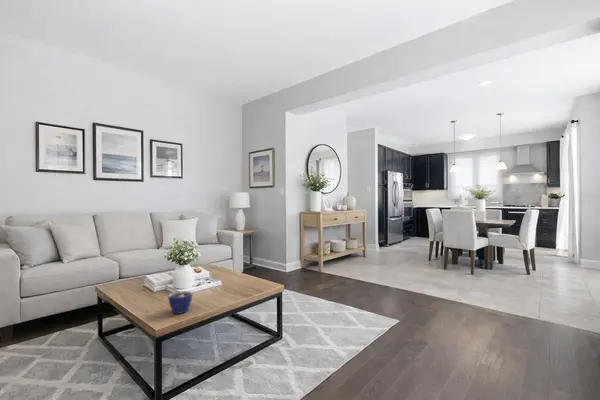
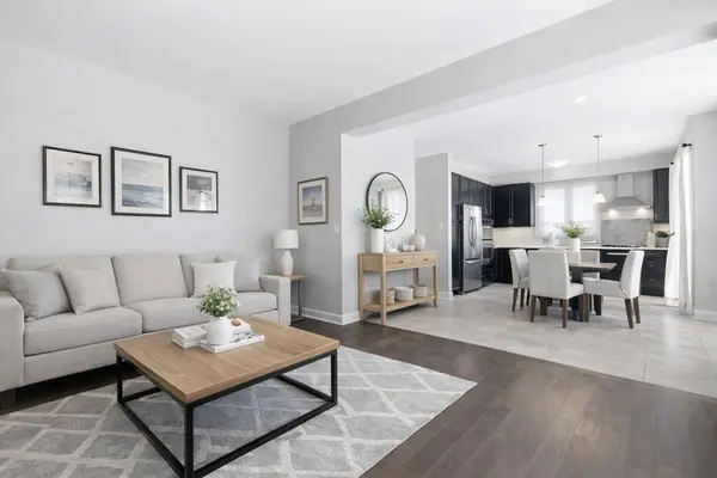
- cup (181, 301)
